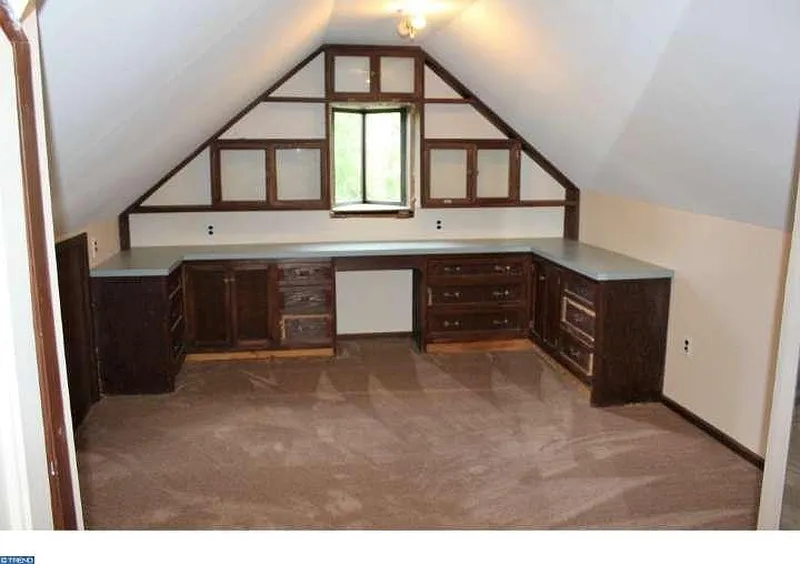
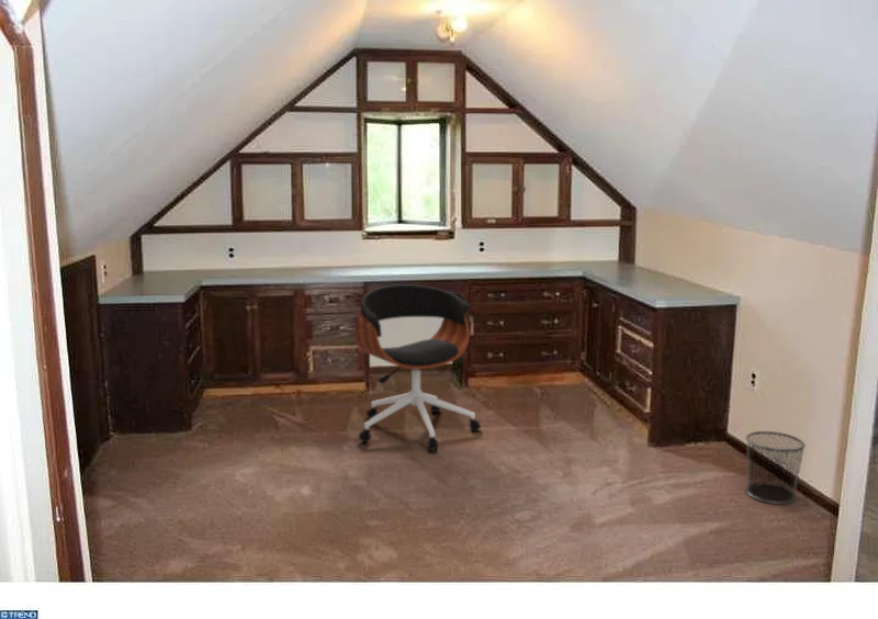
+ office chair (414, 361)
+ waste bin (773, 466)
